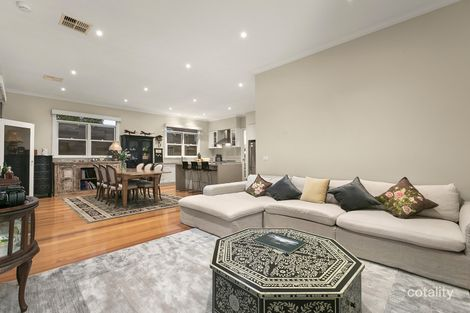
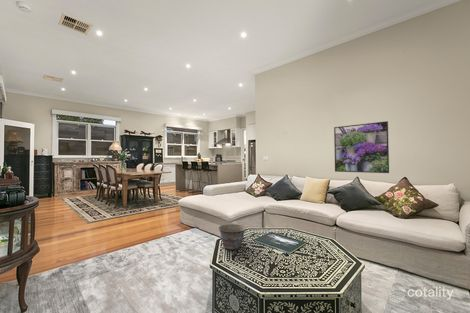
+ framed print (359, 148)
+ bowl (232, 236)
